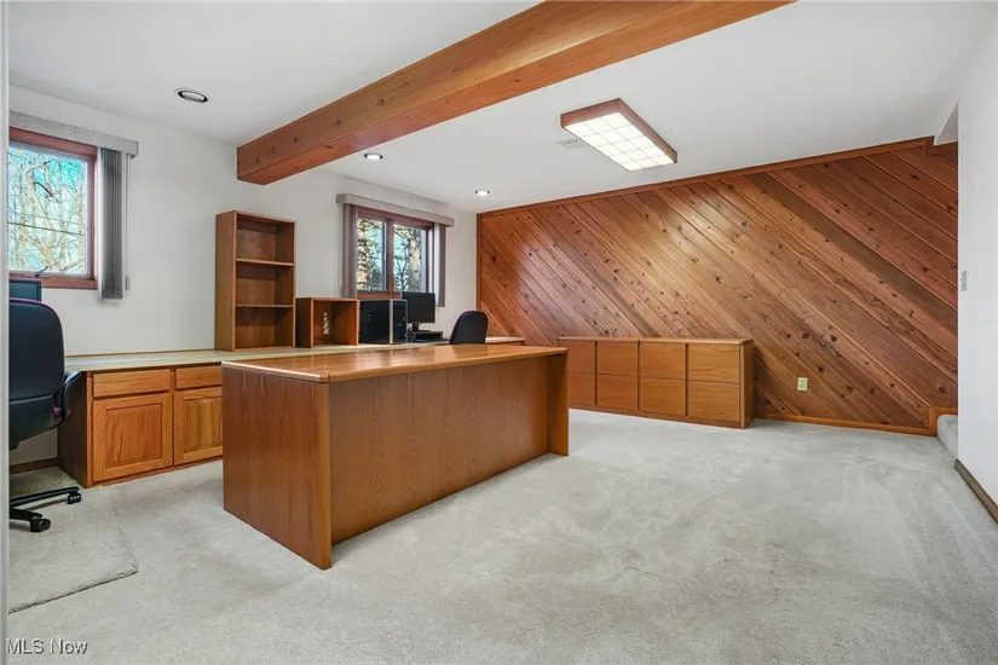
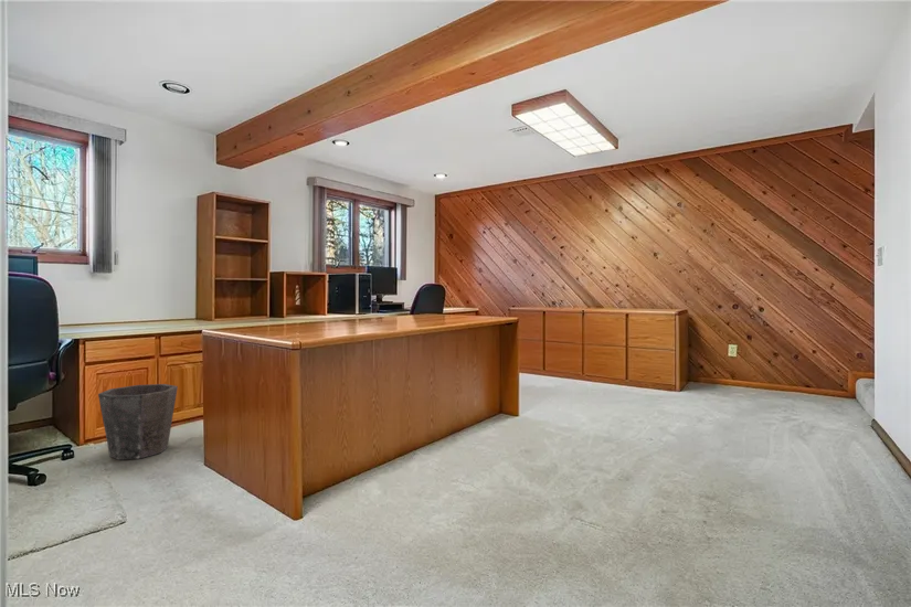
+ waste bin (139, 420)
